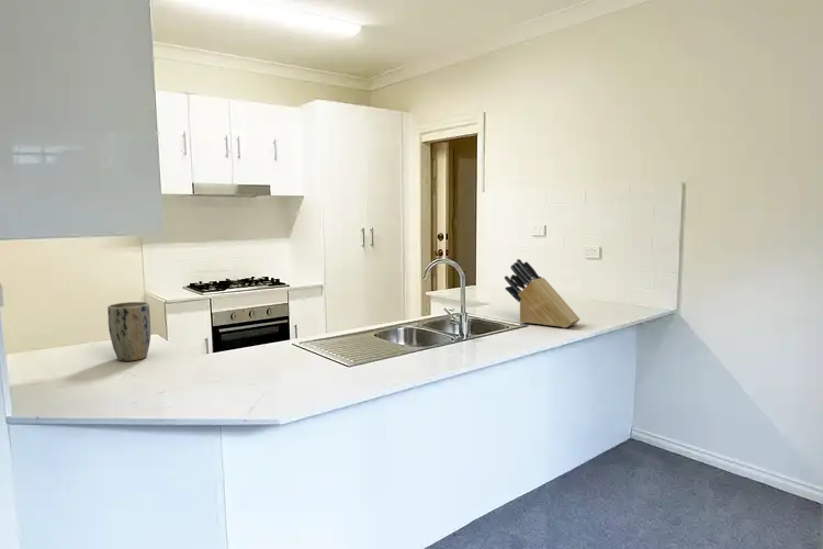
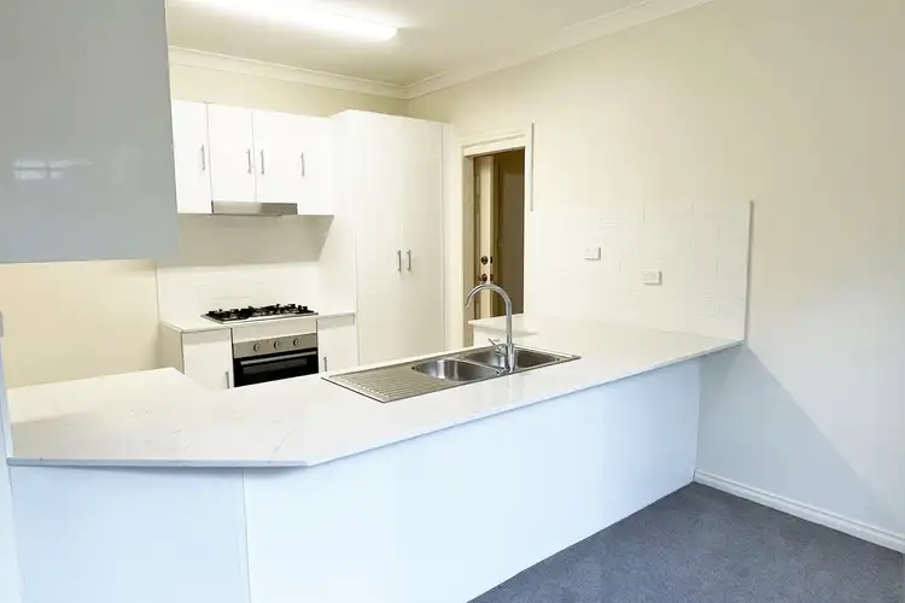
- plant pot (129, 330)
- knife block (540, 291)
